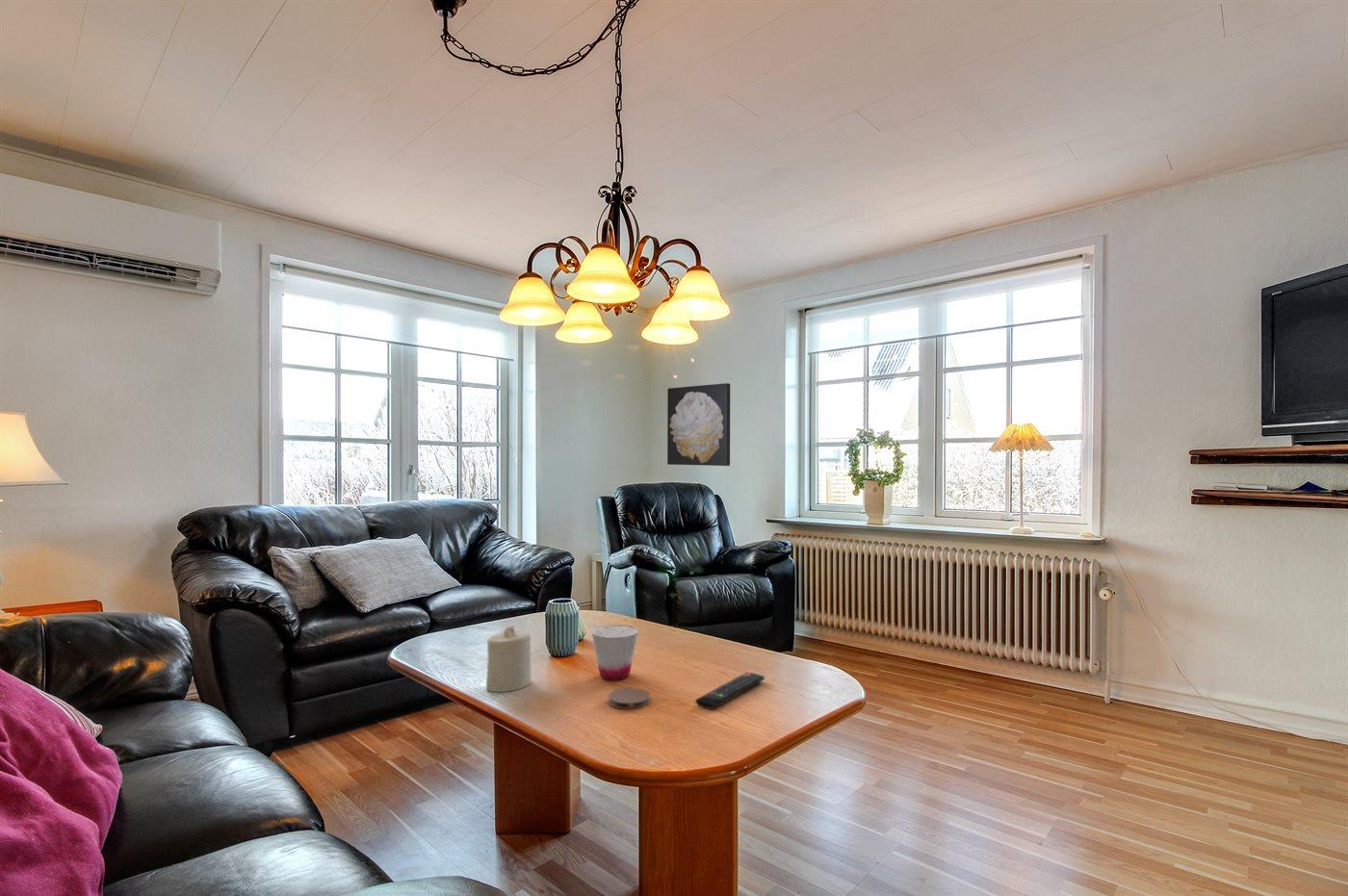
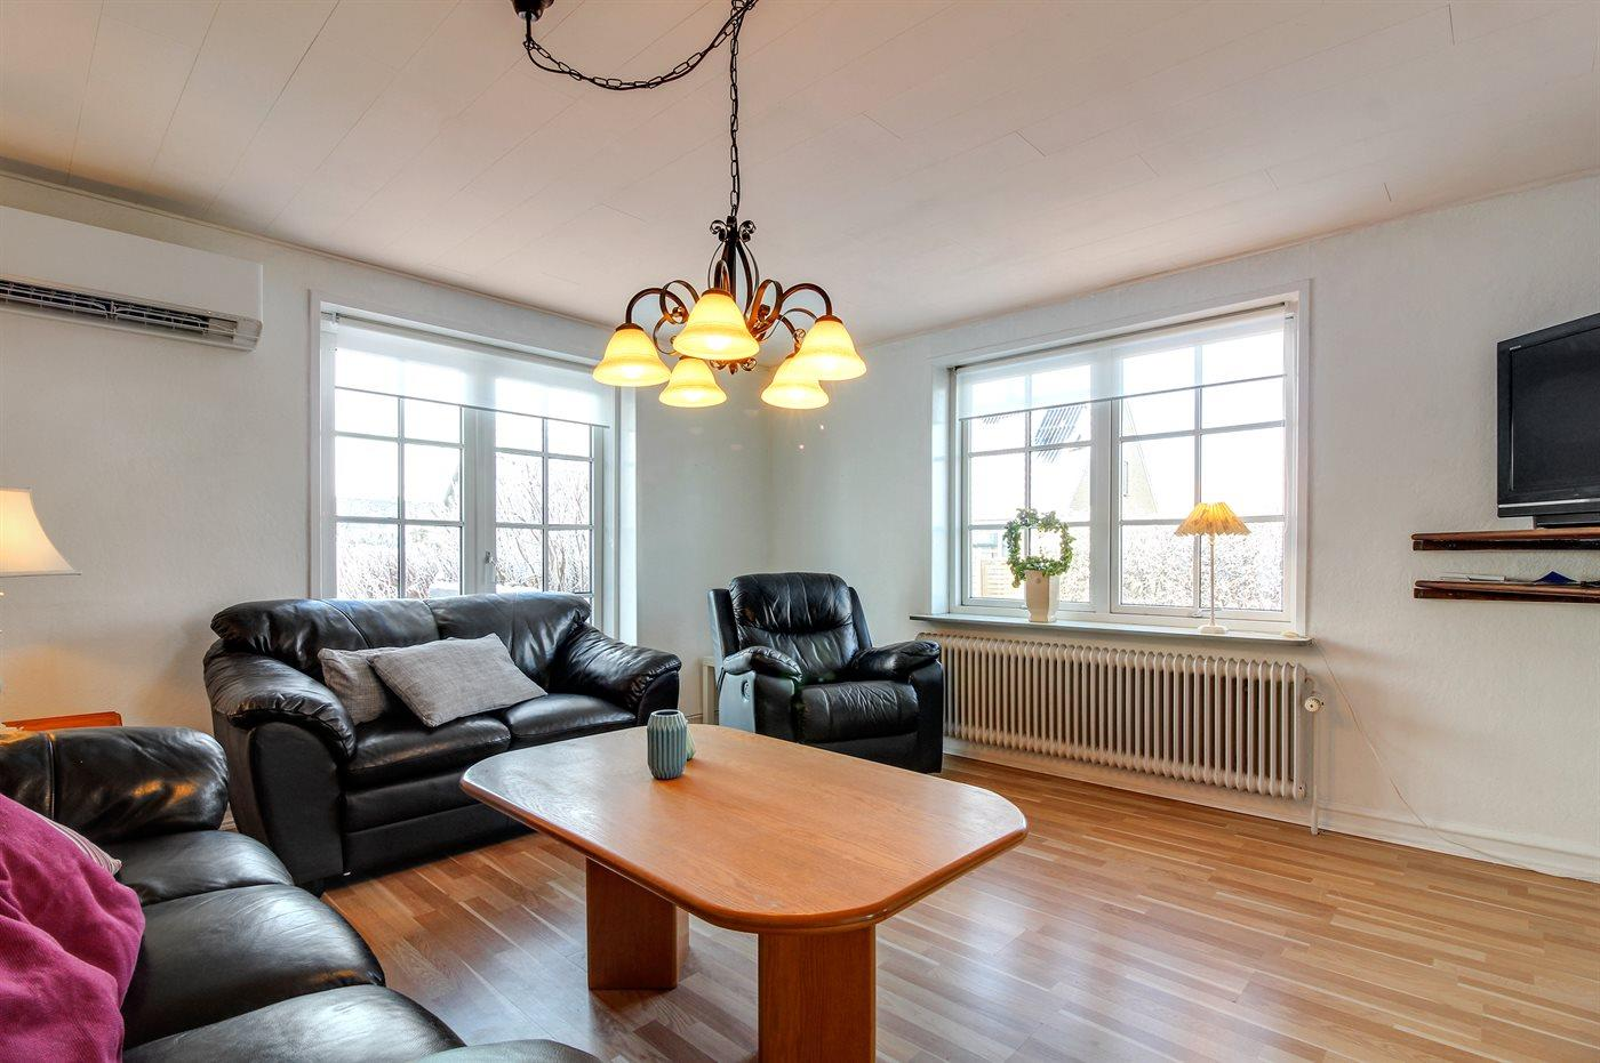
- cup (614, 653)
- candle (508, 655)
- remote control (732, 689)
- coaster (629, 698)
- wall art (697, 425)
